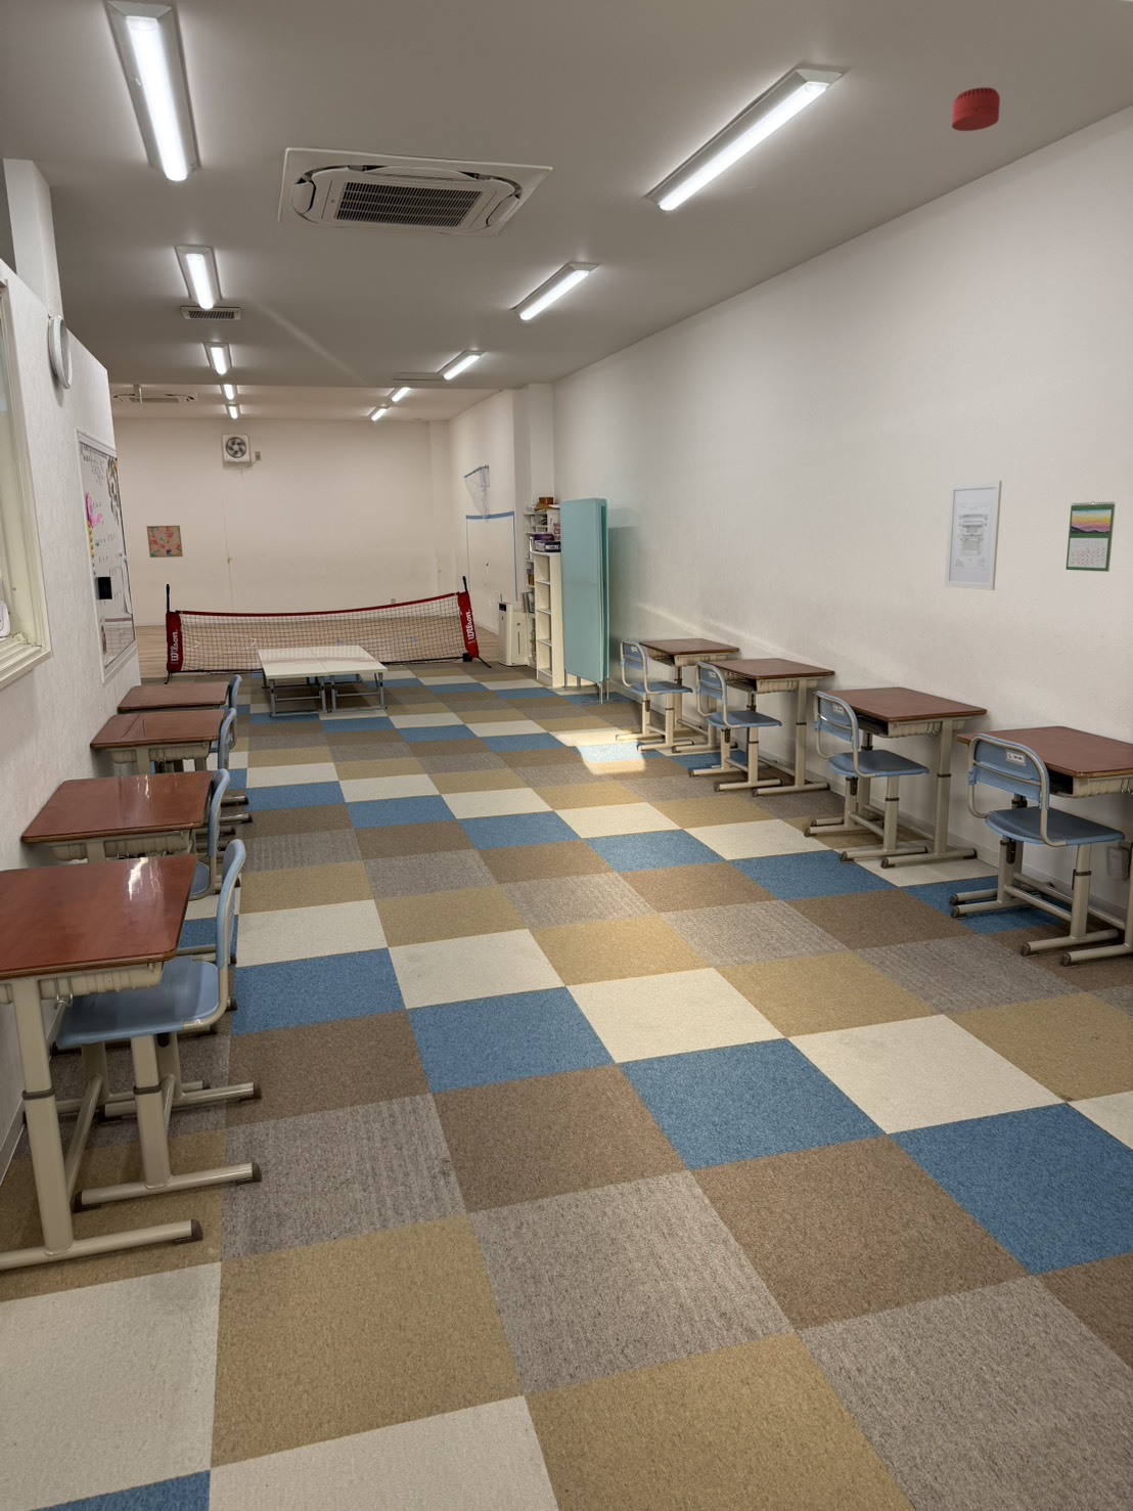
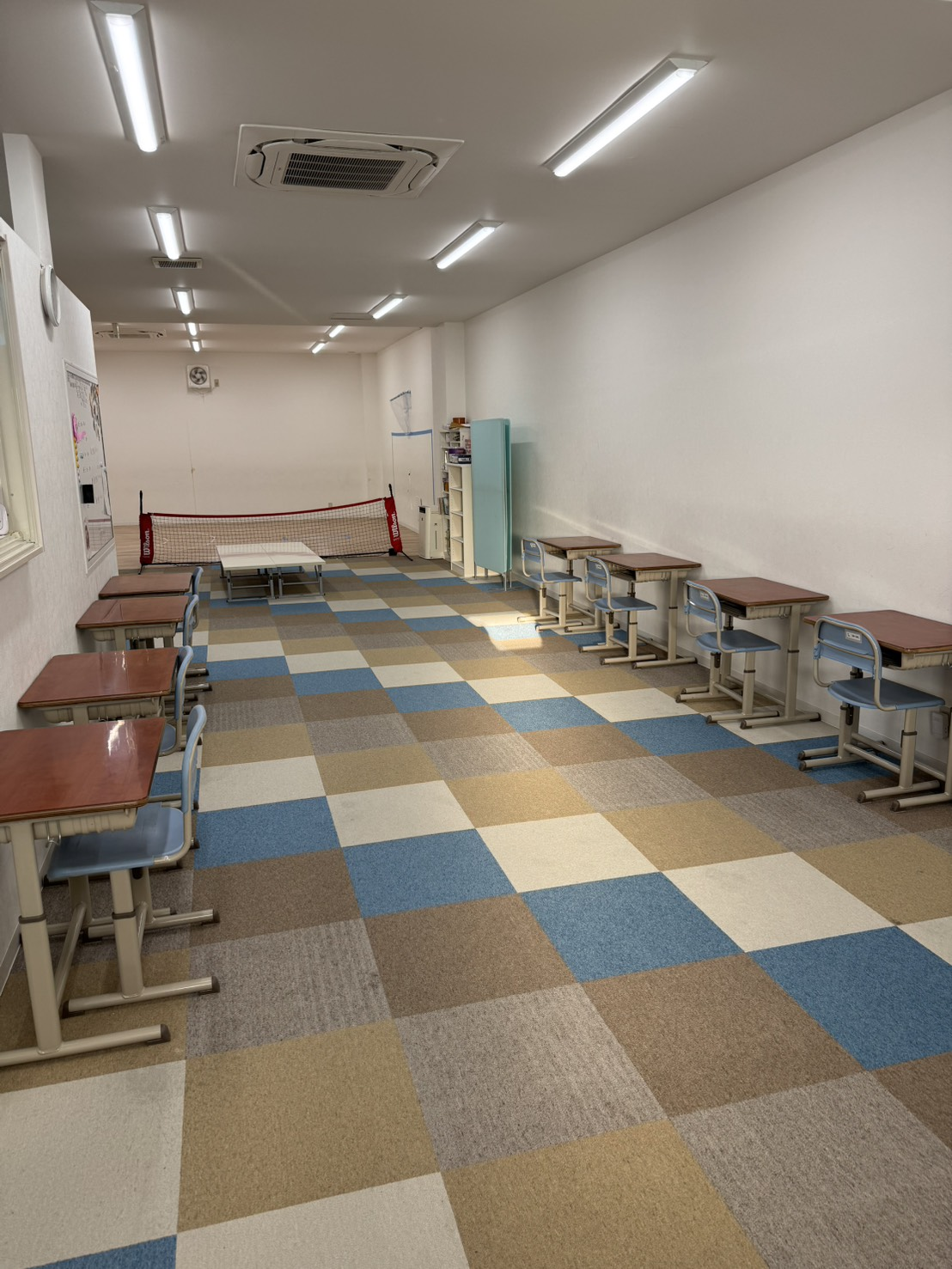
- smoke detector (976, 108)
- calendar (1089, 536)
- wall art (971, 536)
- wall art (164, 542)
